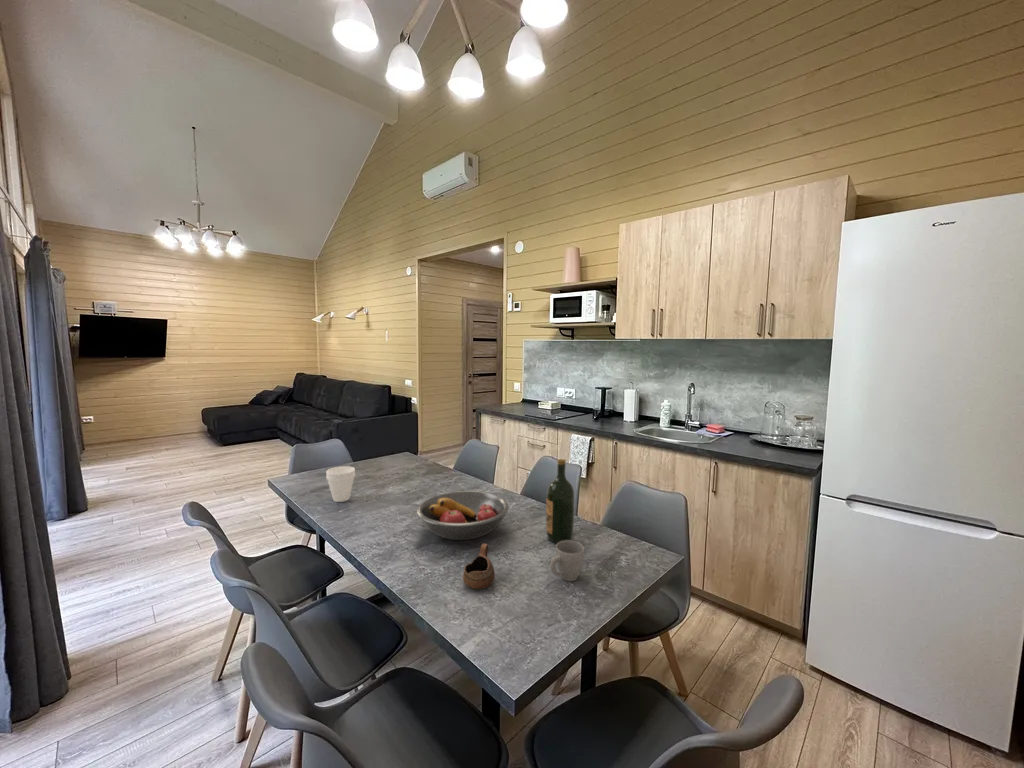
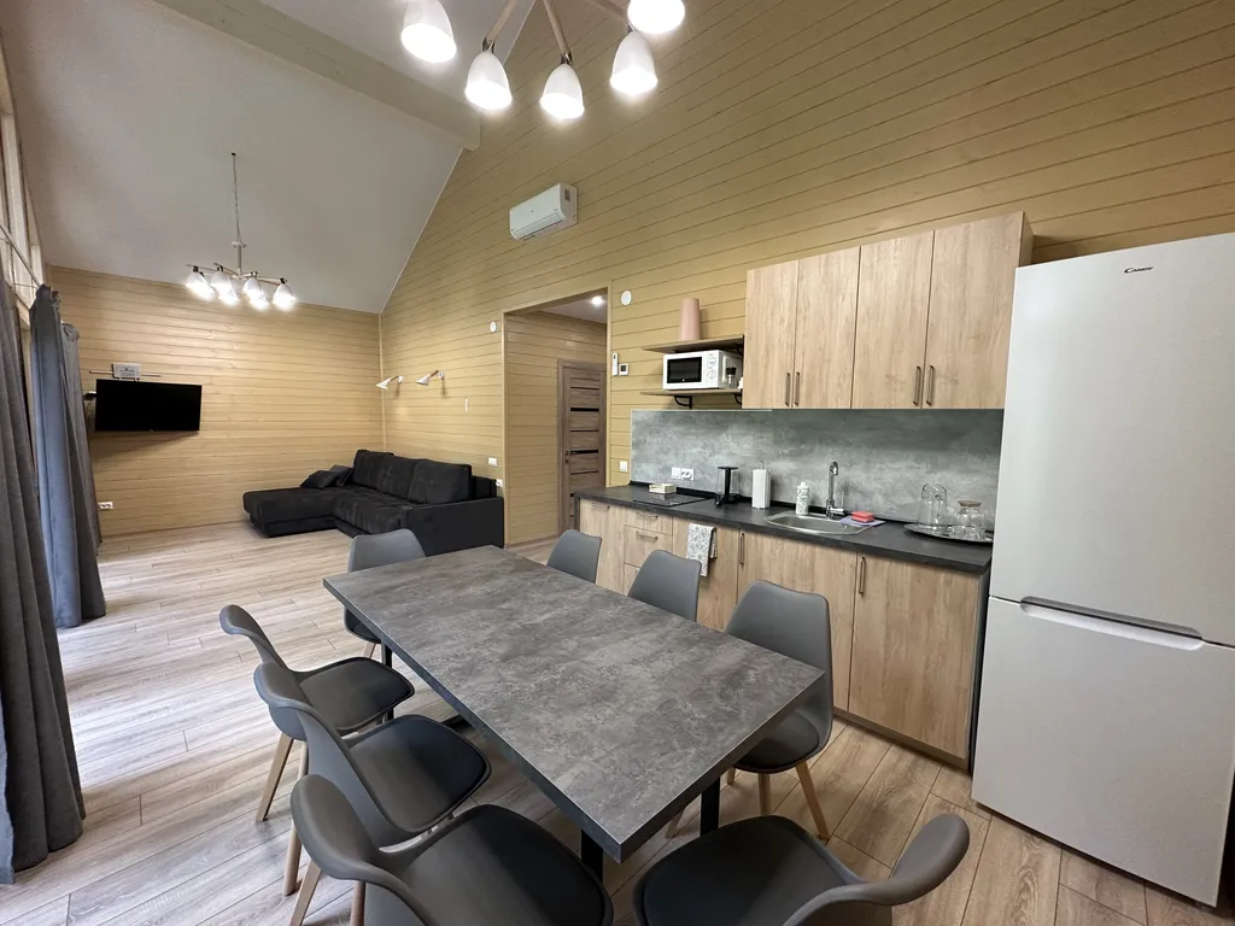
- wine bottle (560, 499)
- cup (341, 484)
- fruit bowl (463, 515)
- mug (565, 563)
- cup (481, 566)
